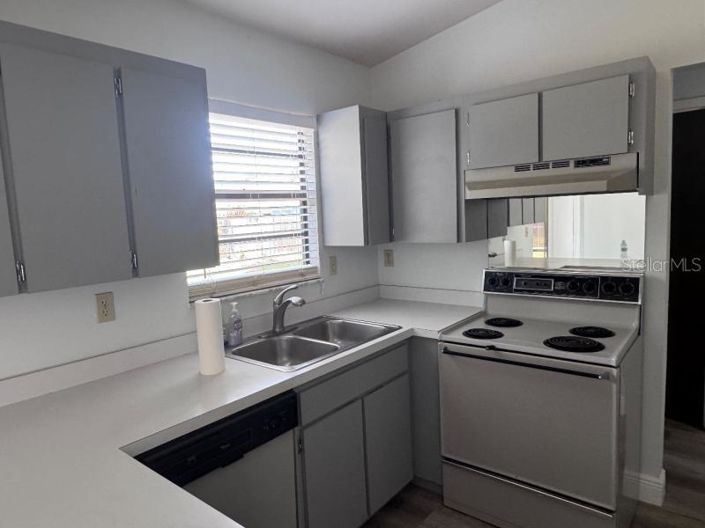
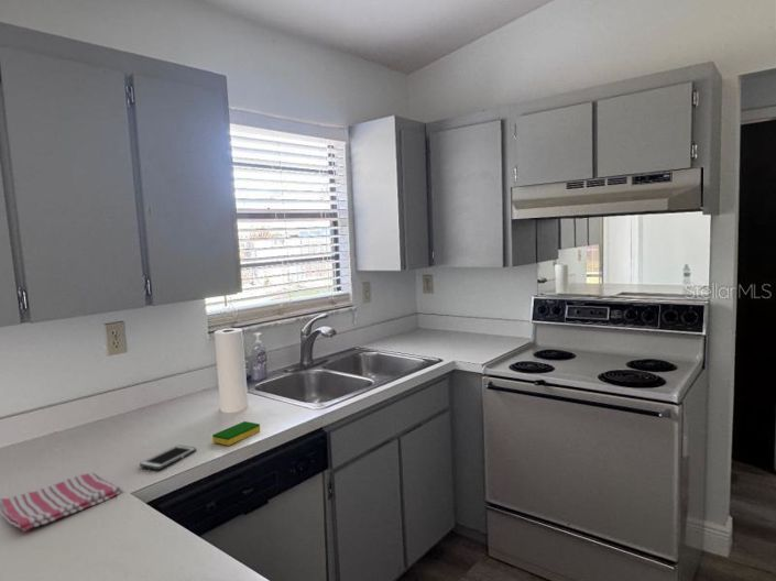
+ dish towel (61, 496)
+ cell phone (168, 457)
+ dish sponge (237, 432)
